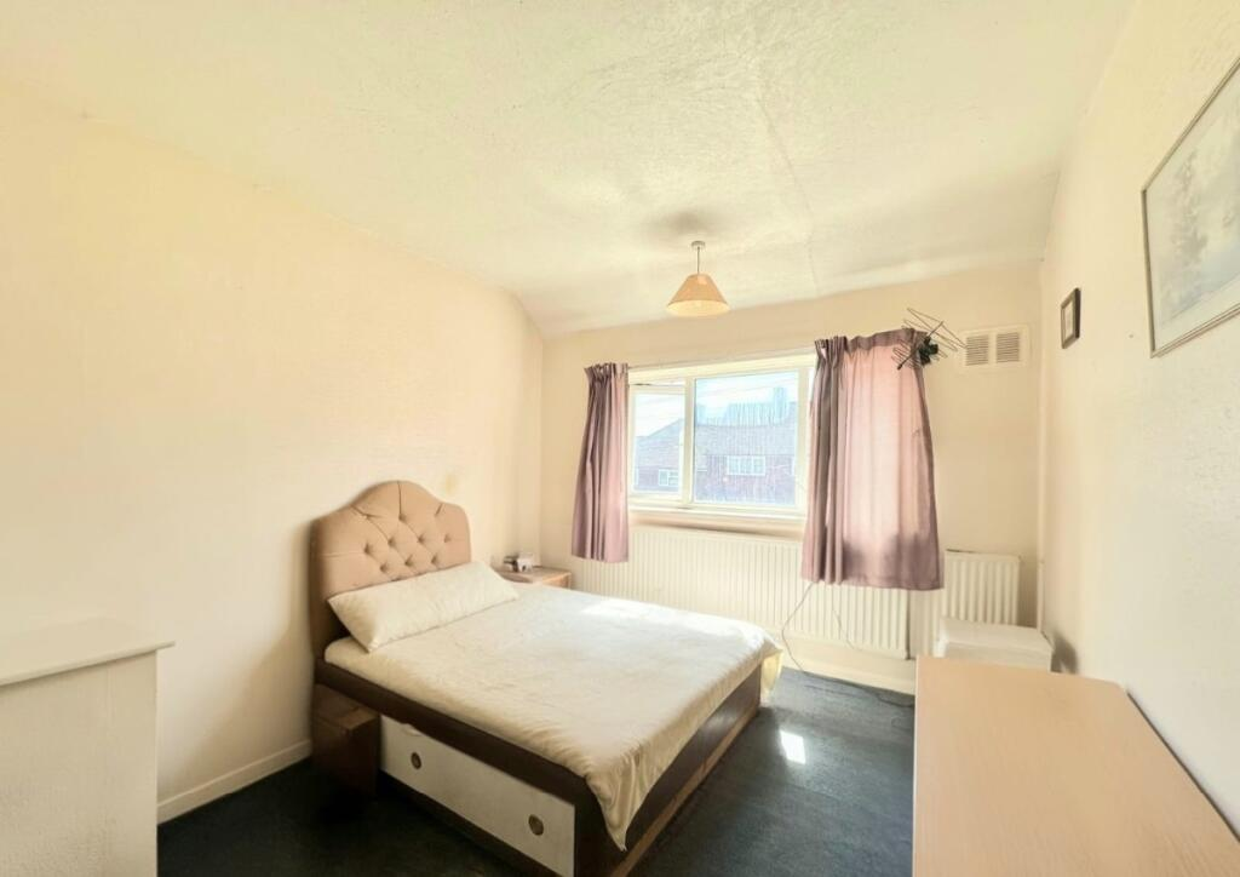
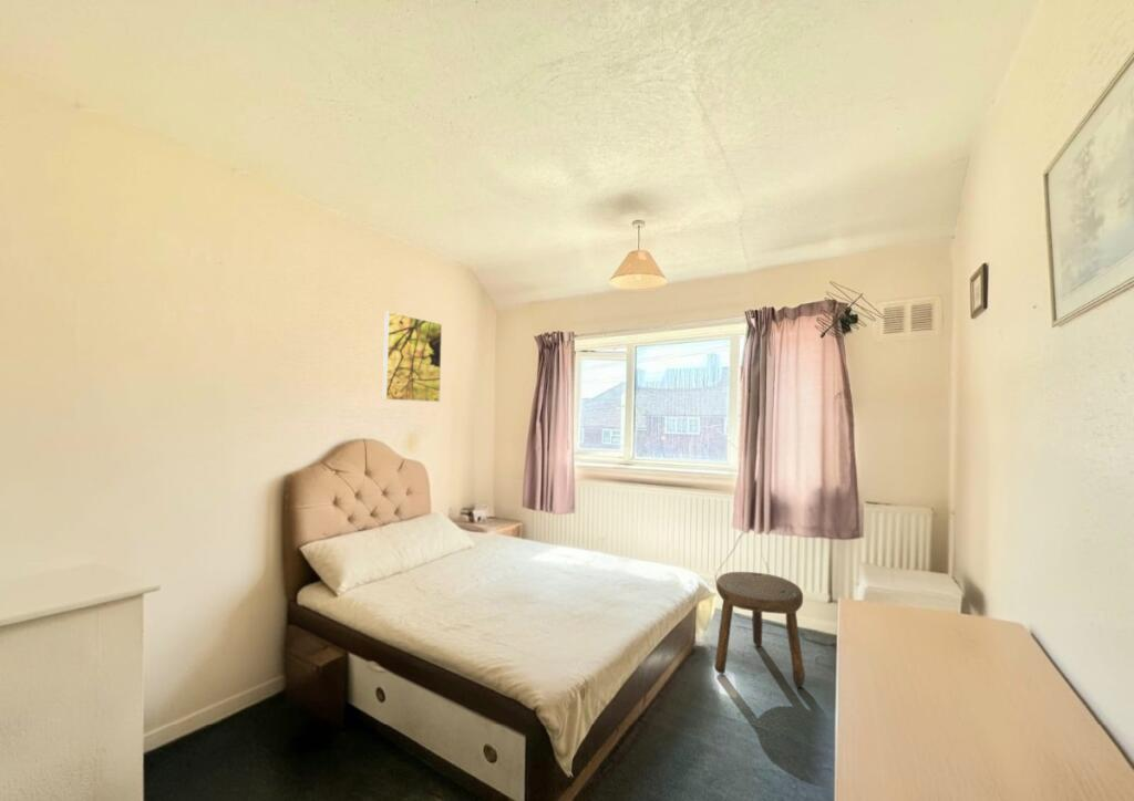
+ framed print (414, 358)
+ stool (759, 623)
